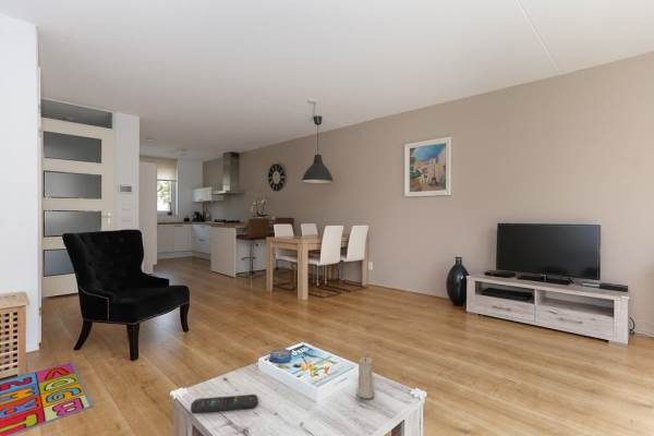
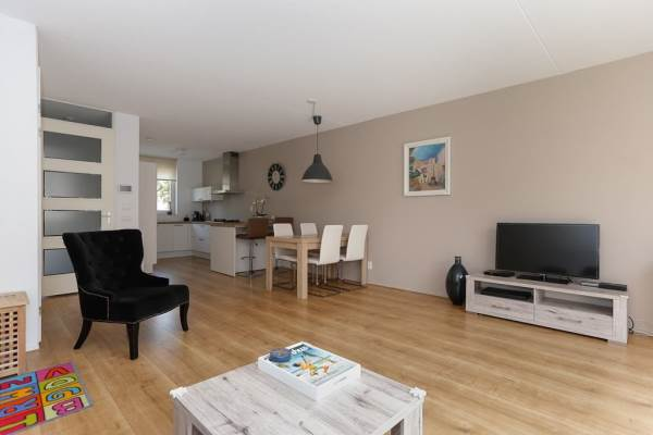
- candle (365, 375)
- remote control (225, 402)
